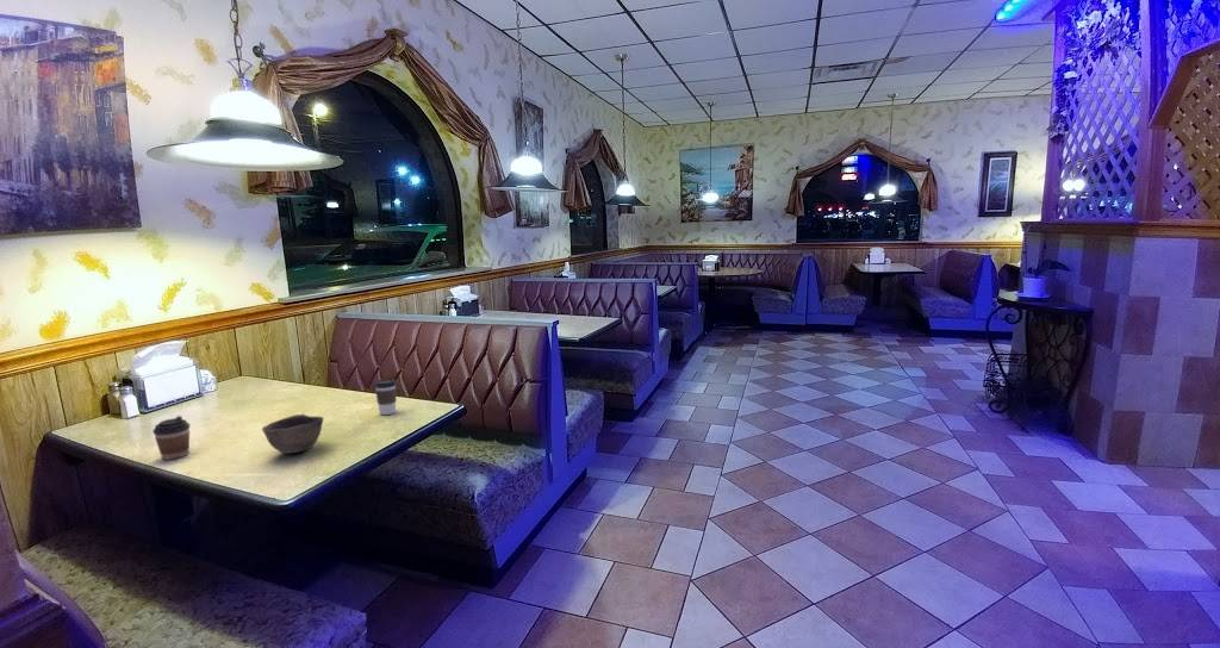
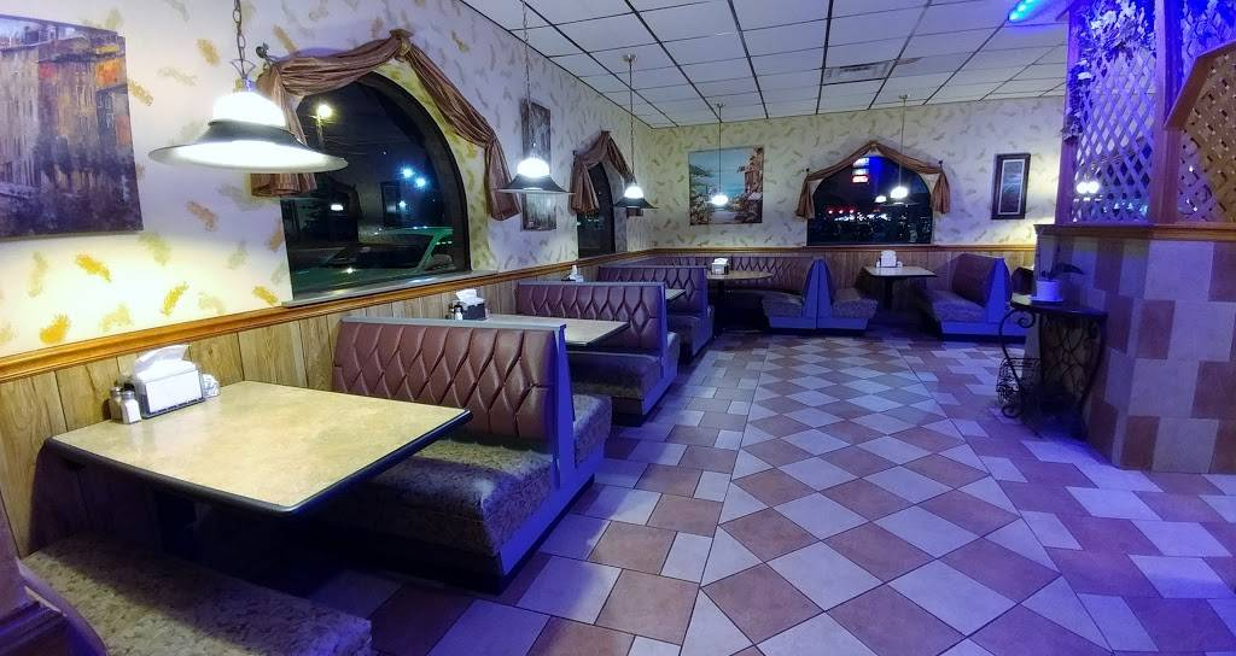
- bowl (293, 434)
- coffee cup (386, 397)
- coffee cup (173, 436)
